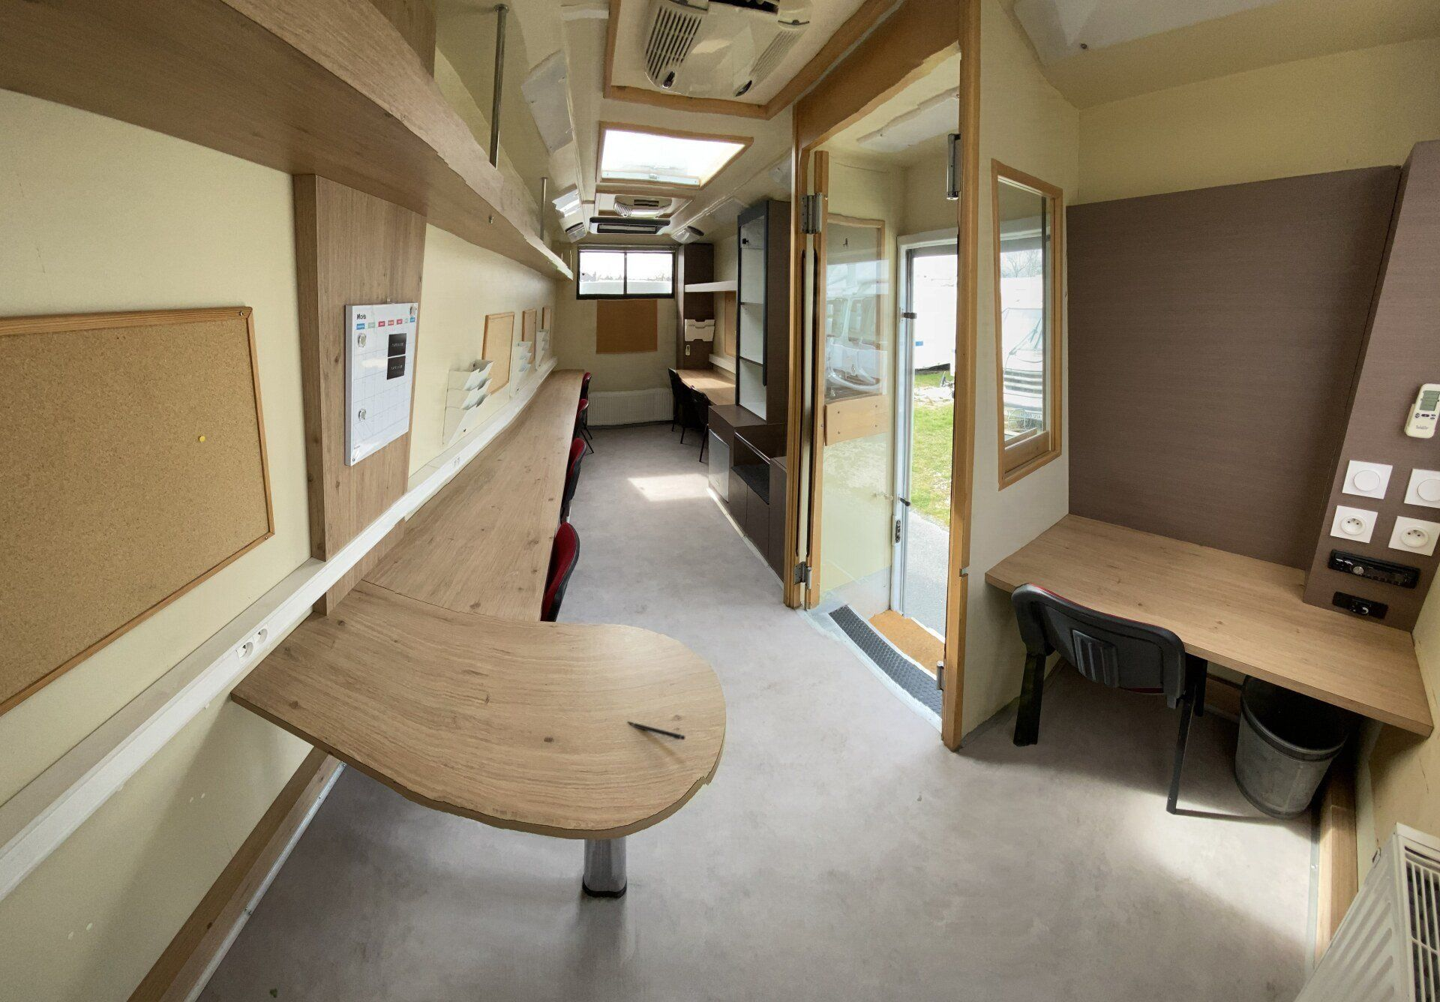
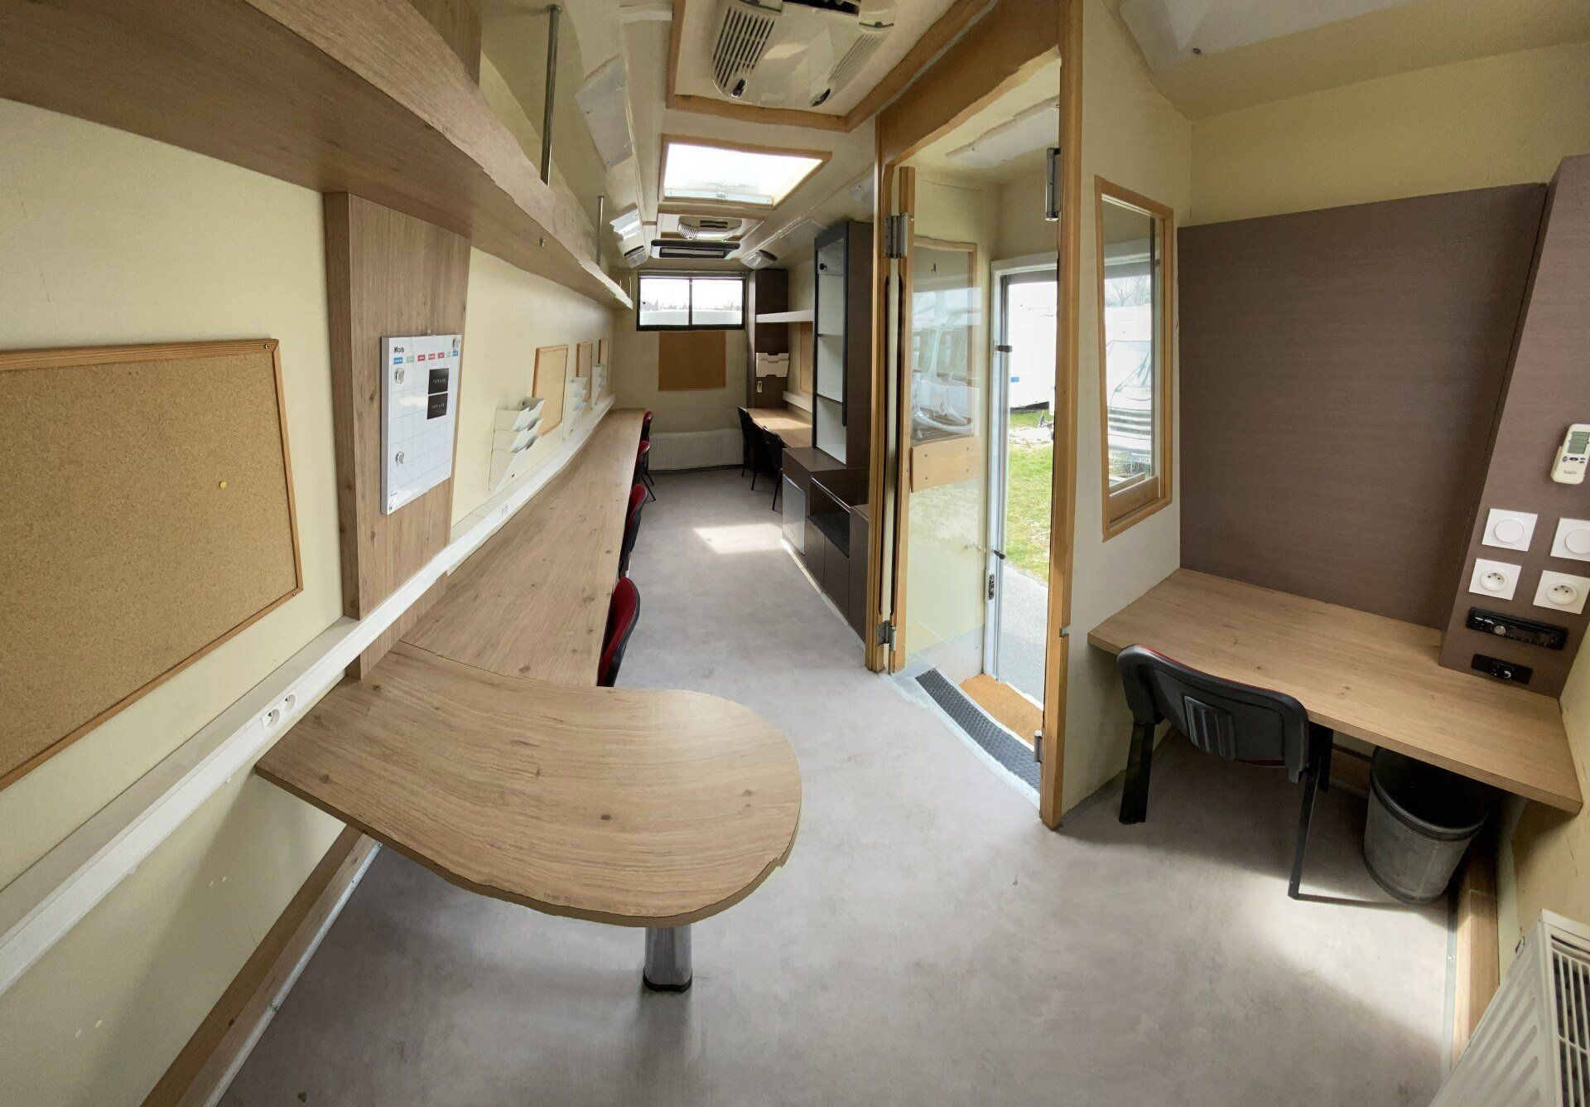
- pen (652, 730)
